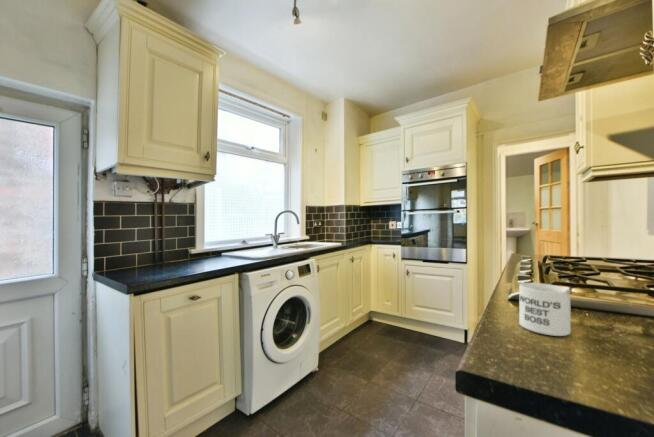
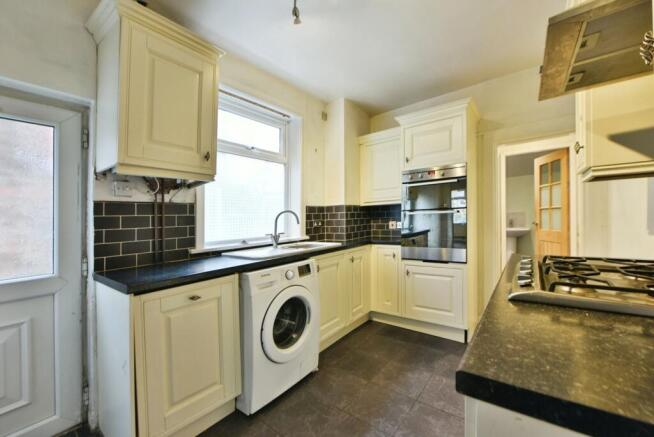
- mug (546, 306)
